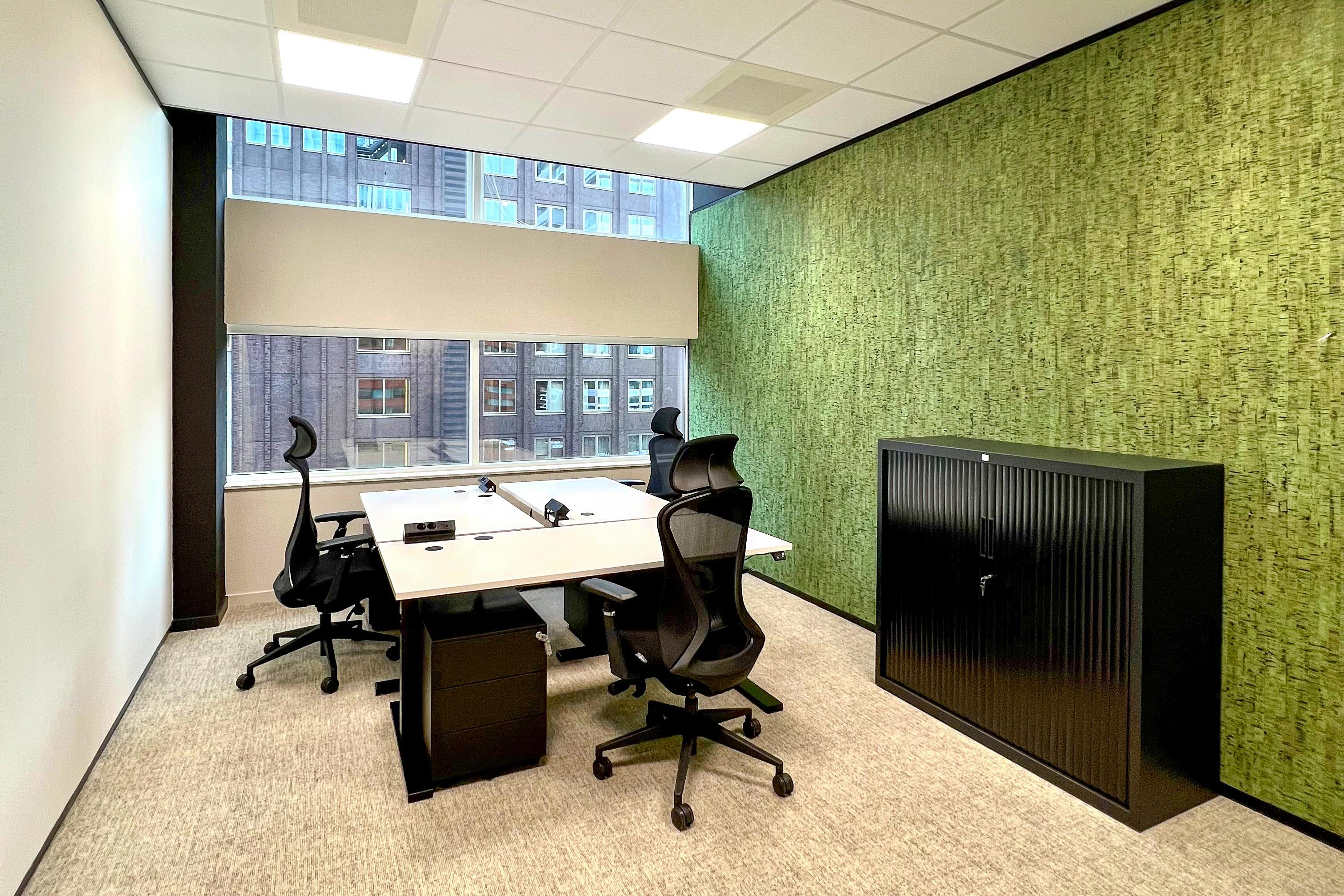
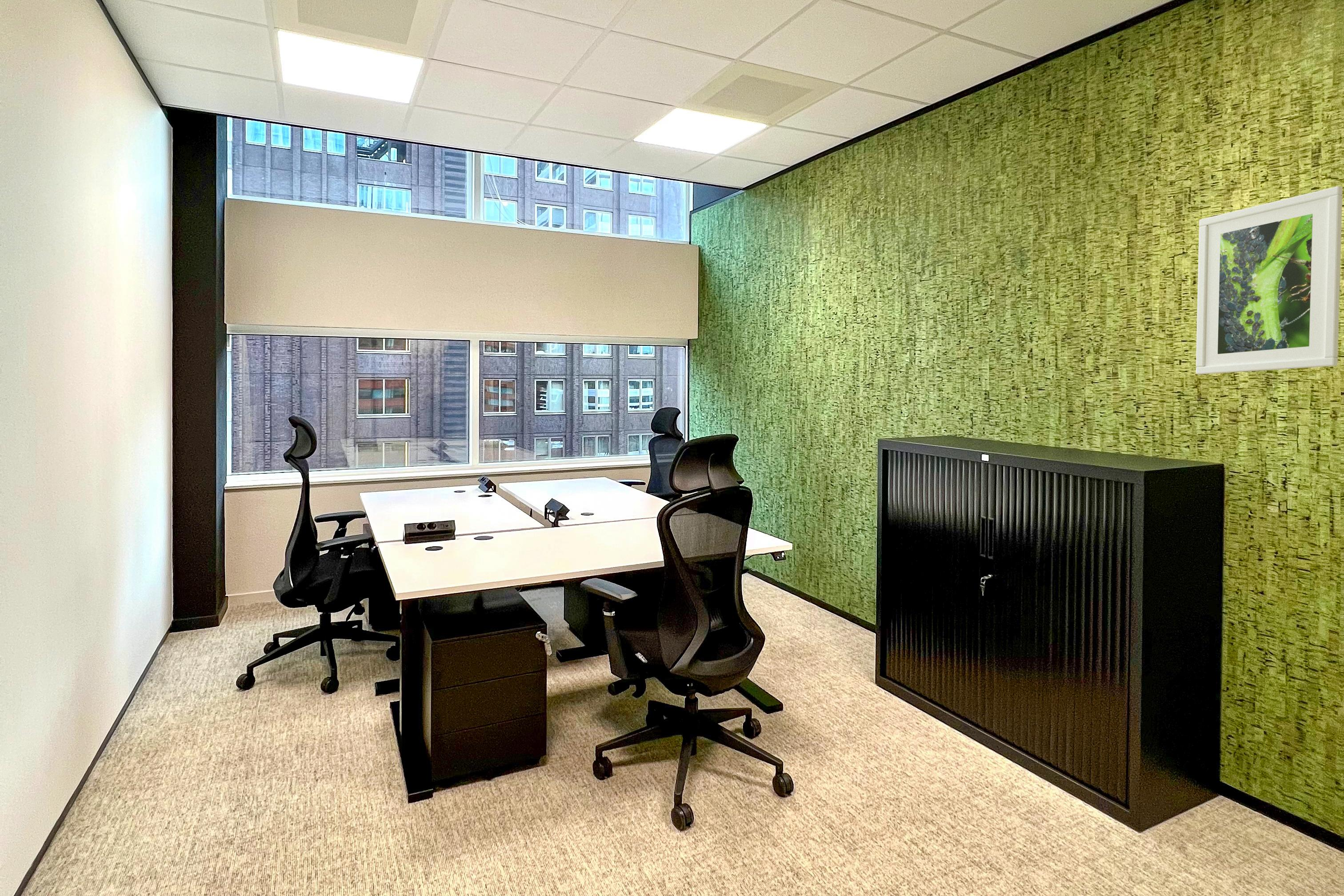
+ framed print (1264, 288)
